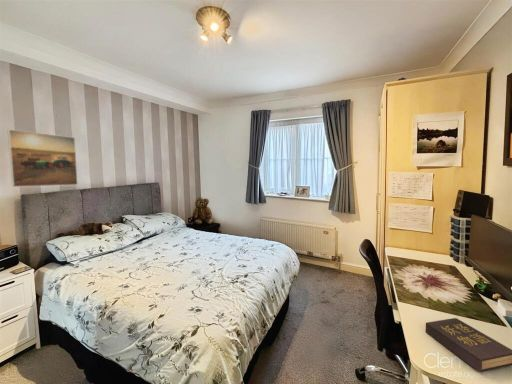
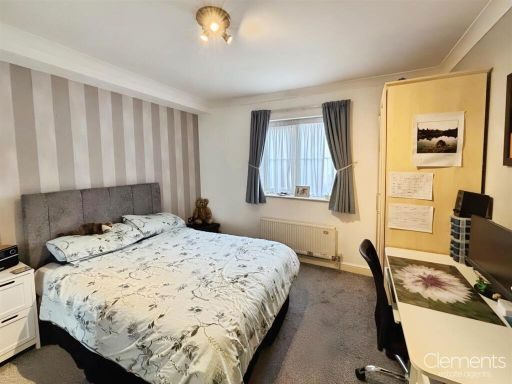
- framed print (46, 160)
- hardback book (466, 341)
